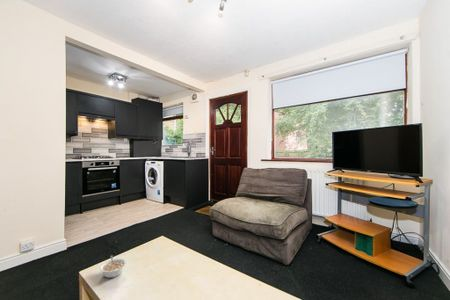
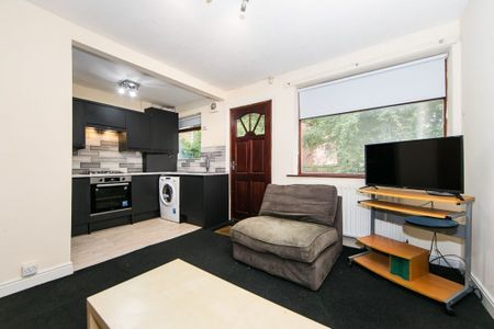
- legume (112, 267)
